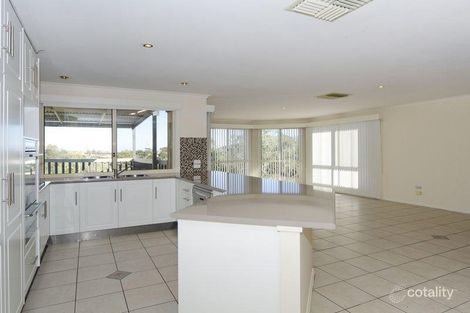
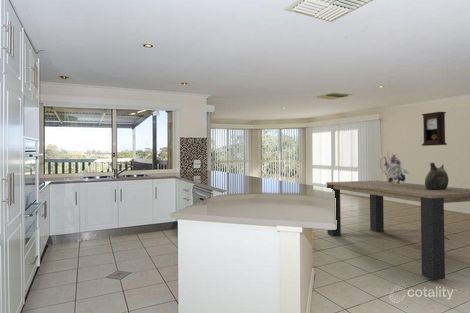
+ dining table (383, 217)
+ bouquet (390, 165)
+ ceramic jug (436, 175)
+ pendulum clock (433, 129)
